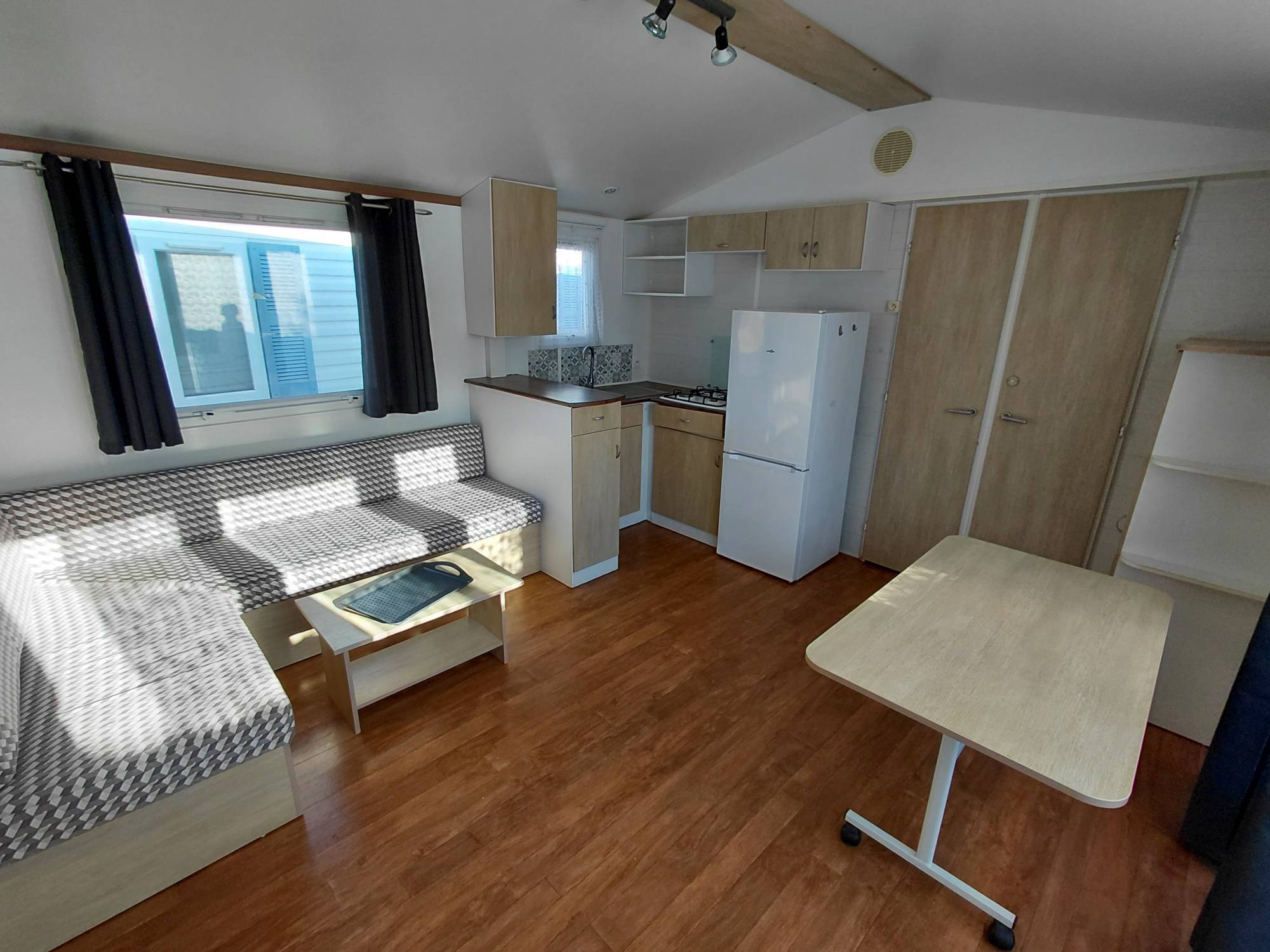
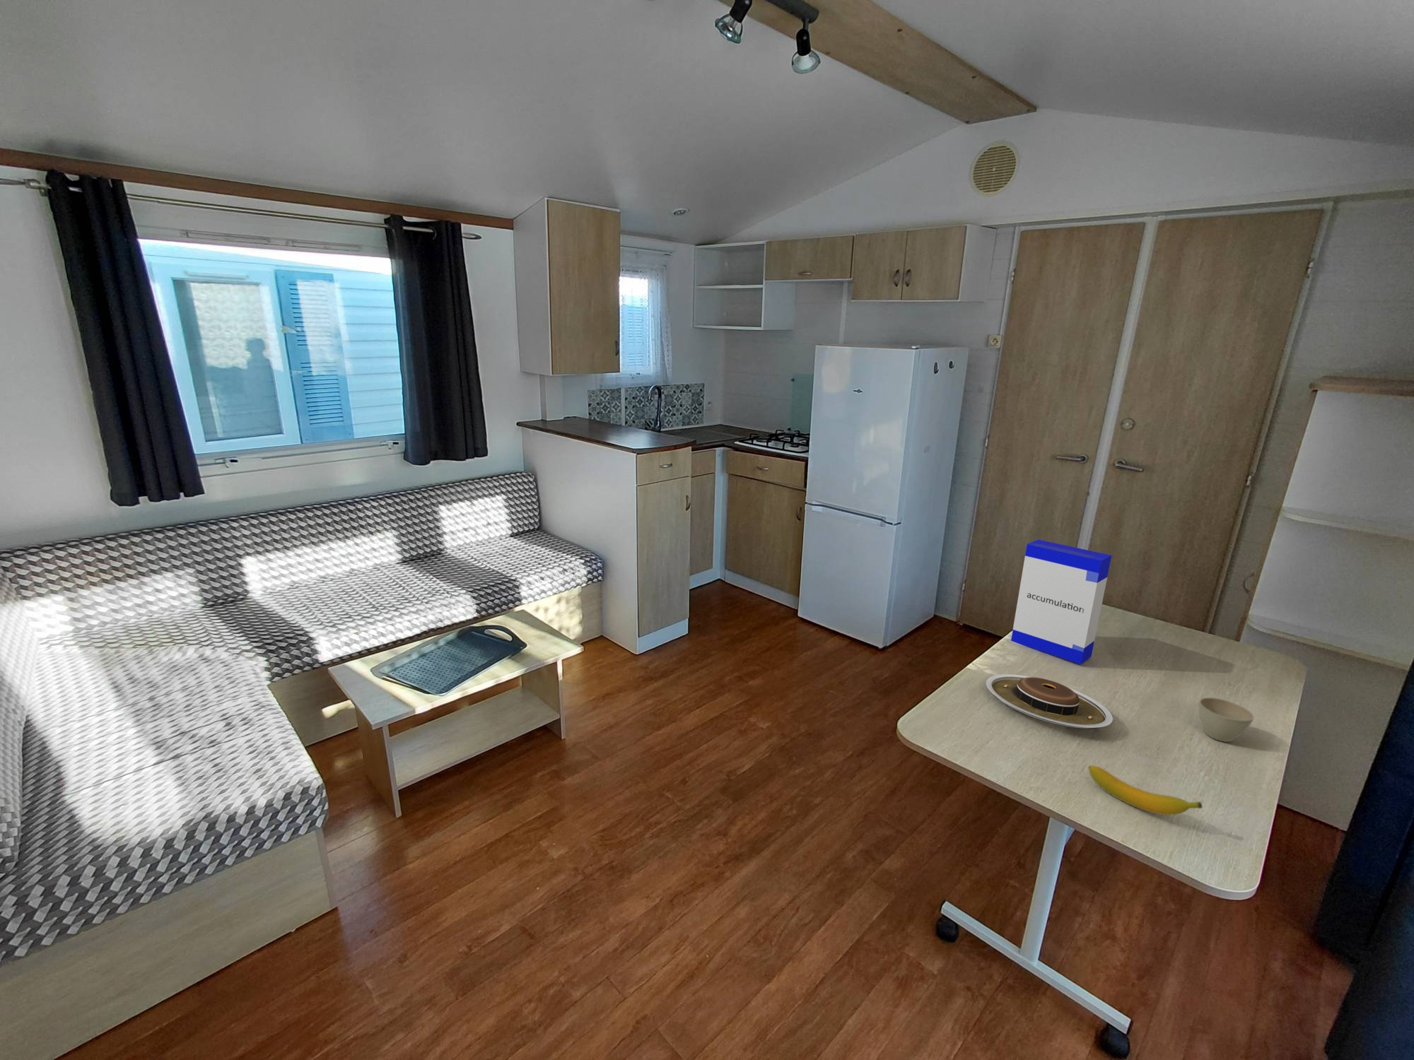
+ banana (1140, 792)
+ cereal box (1059, 600)
+ flower pot (1222, 723)
+ plate (1047, 697)
